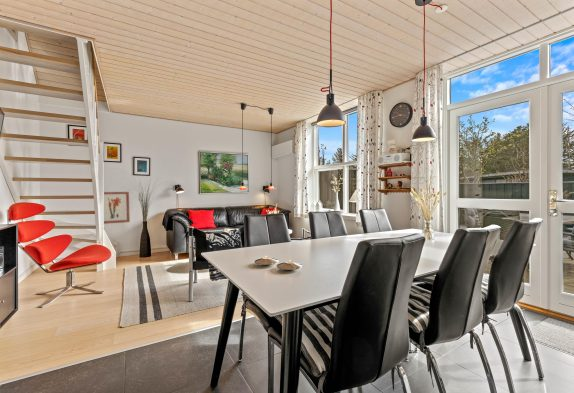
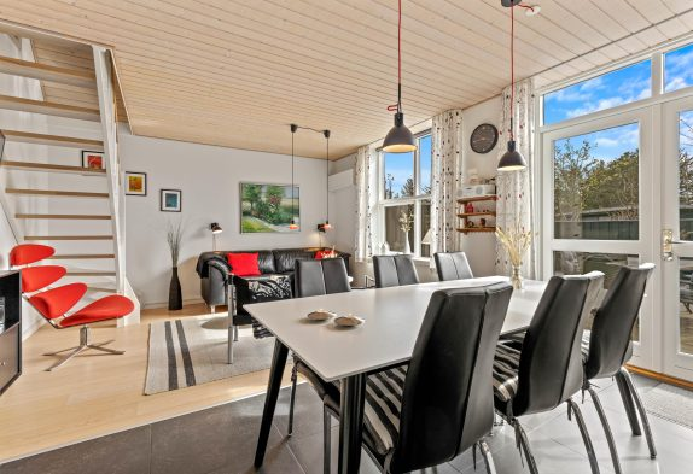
- wall art (114, 207)
